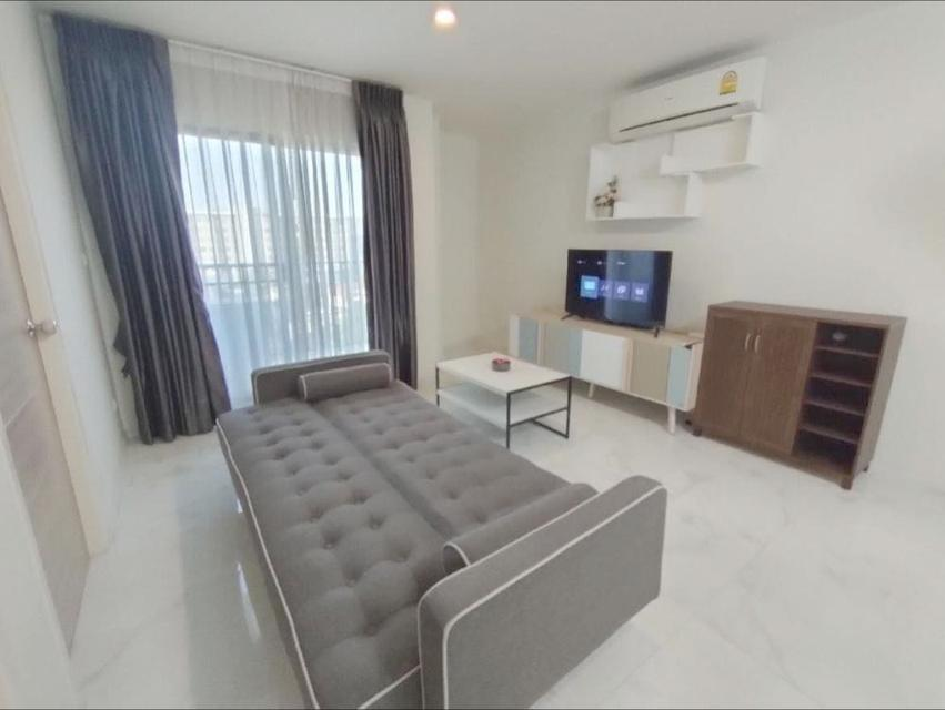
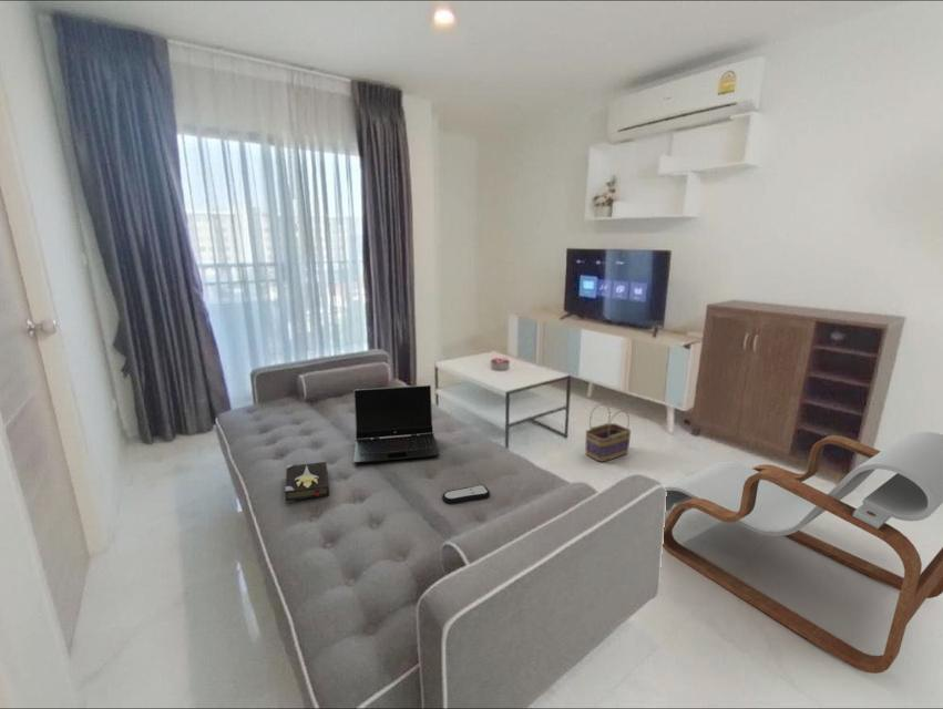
+ laptop computer (394, 422)
+ basket (608, 430)
+ lounge chair (787, 493)
+ hardback book (307, 479)
+ remote control (465, 494)
